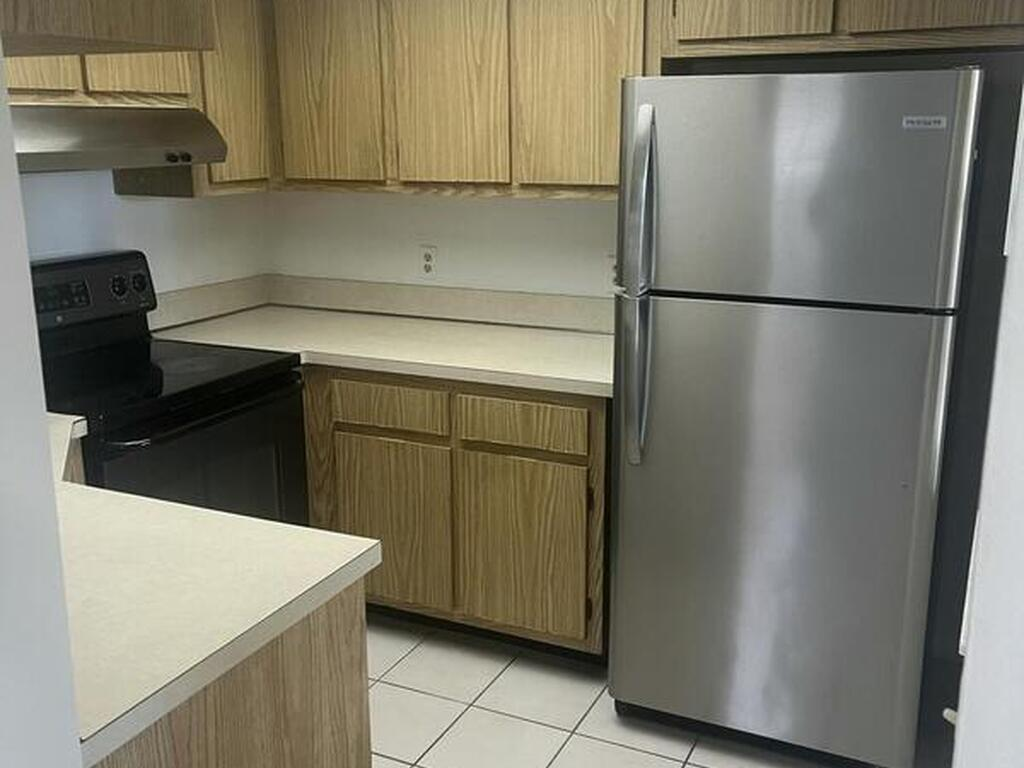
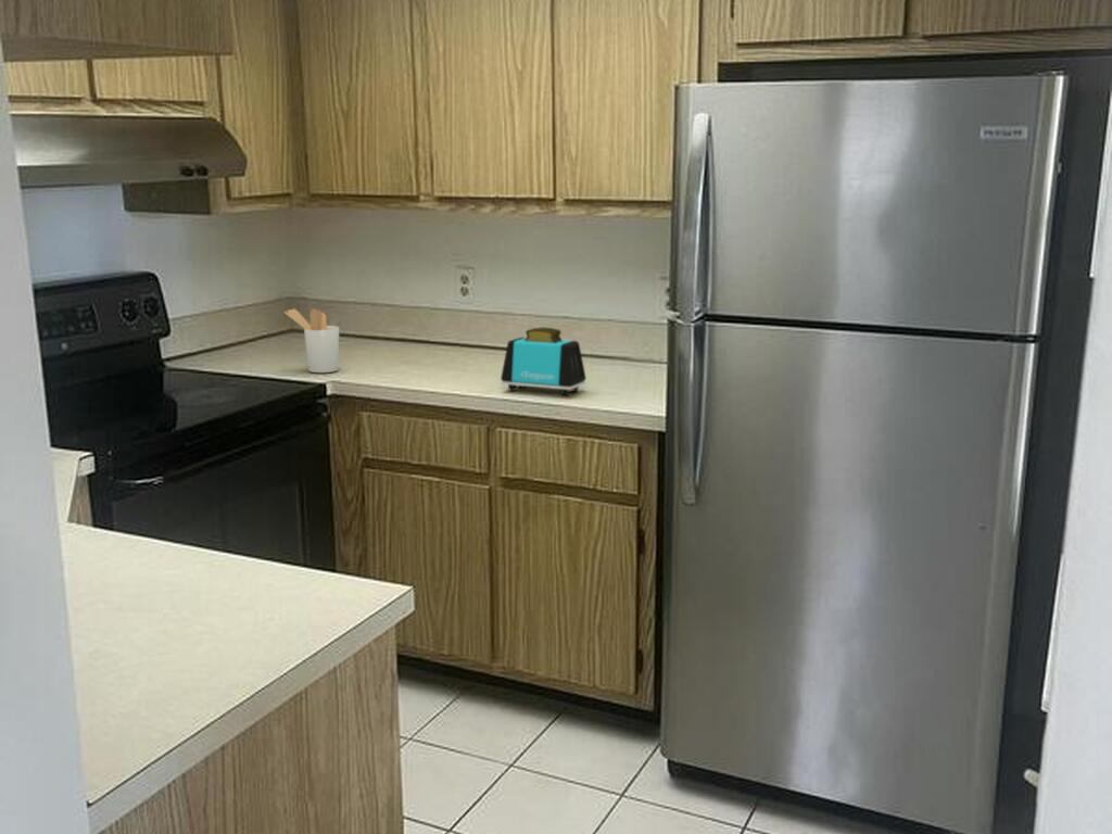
+ toaster (543, 359)
+ utensil holder (313, 339)
